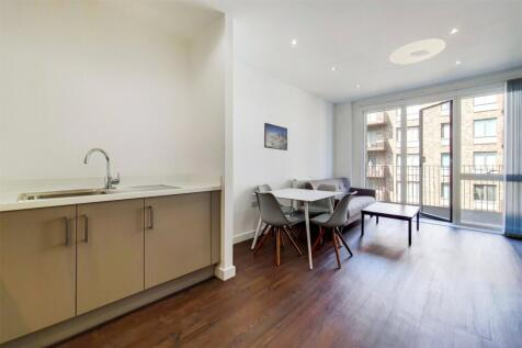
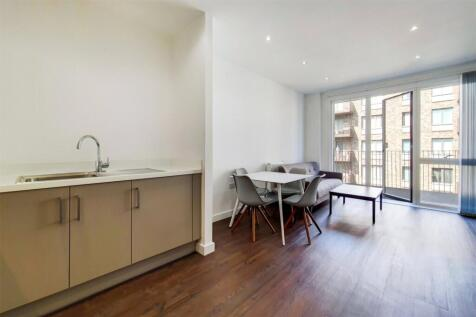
- ceiling light (416, 50)
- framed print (276, 137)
